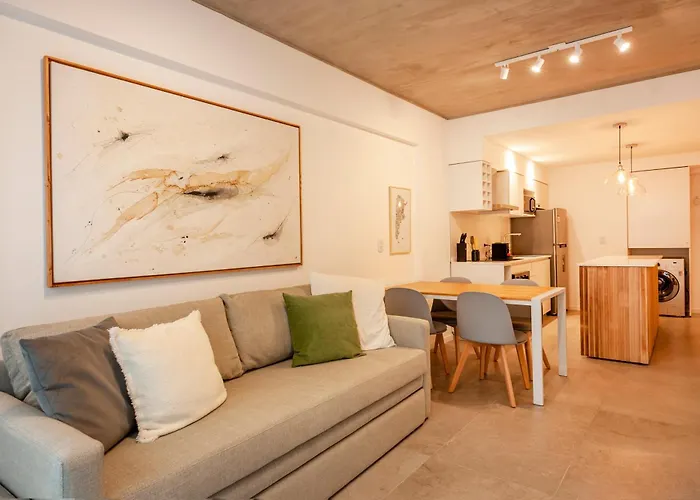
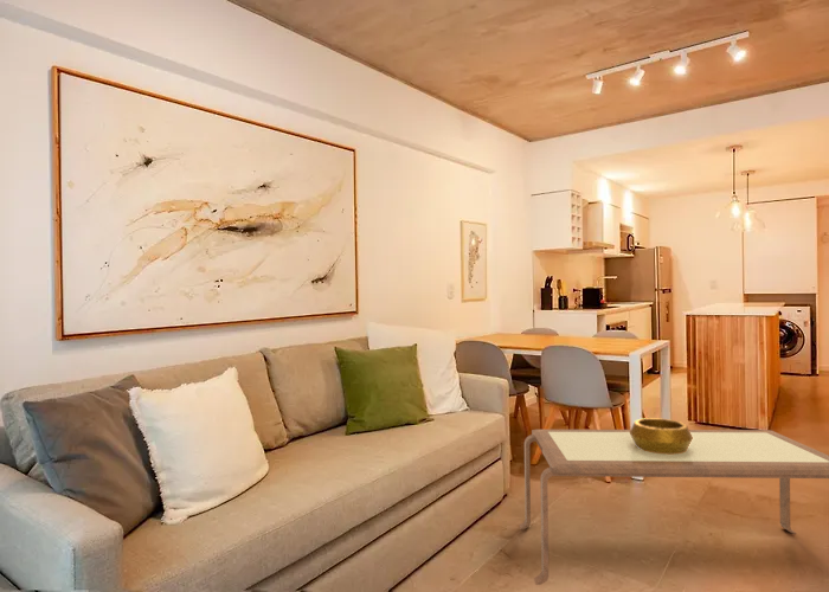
+ decorative bowl (660, 435)
+ coffee table (675, 476)
